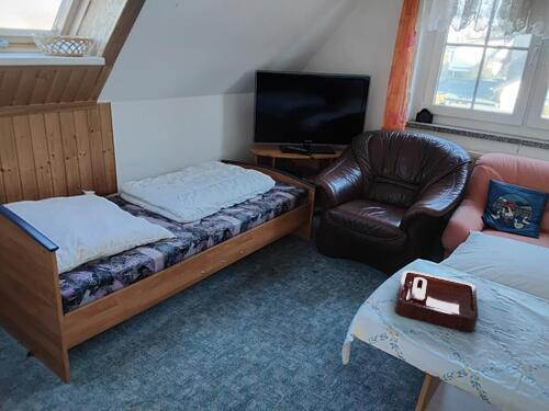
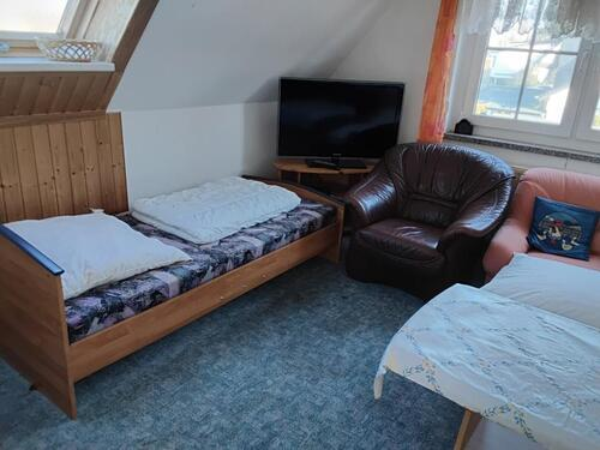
- decorative tray (436, 298)
